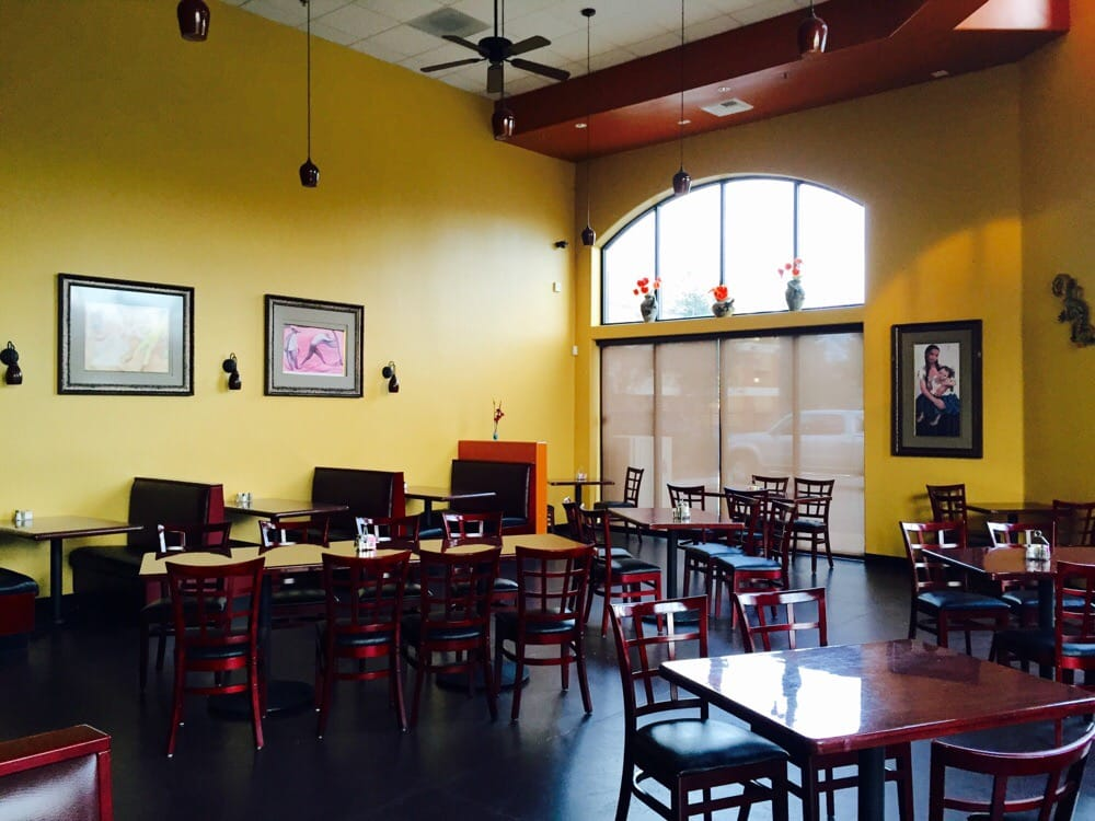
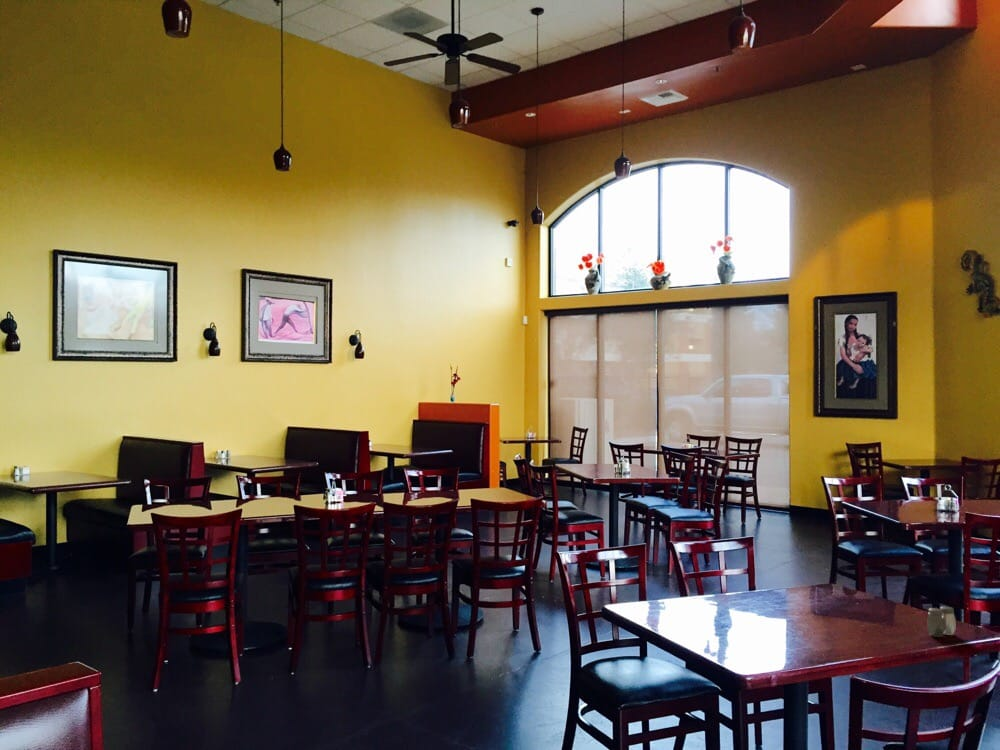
+ salt and pepper shaker (941, 621)
